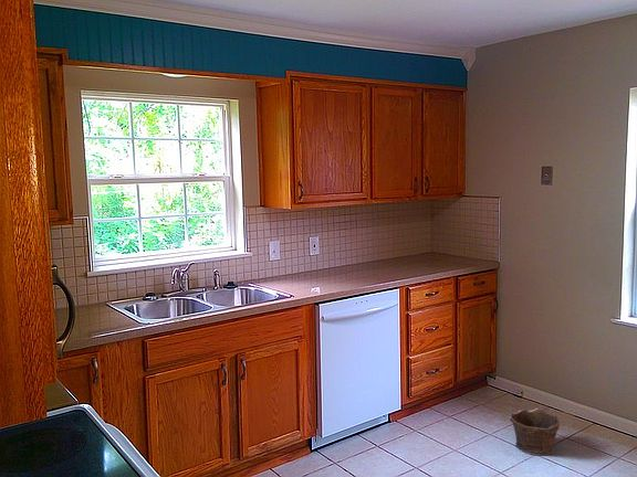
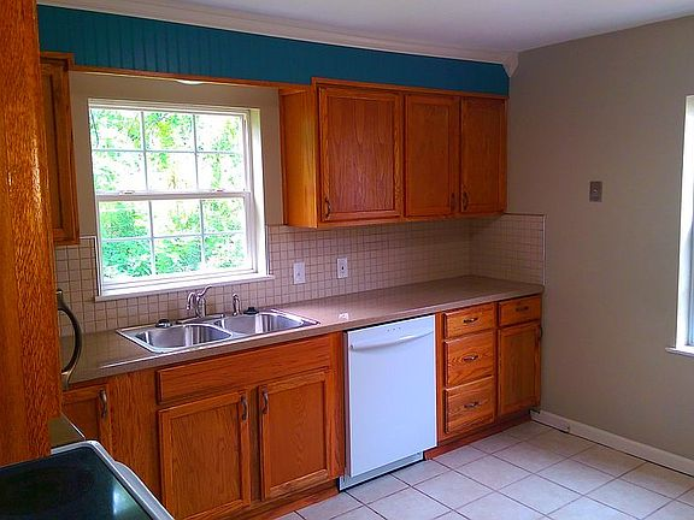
- clay pot (534, 425)
